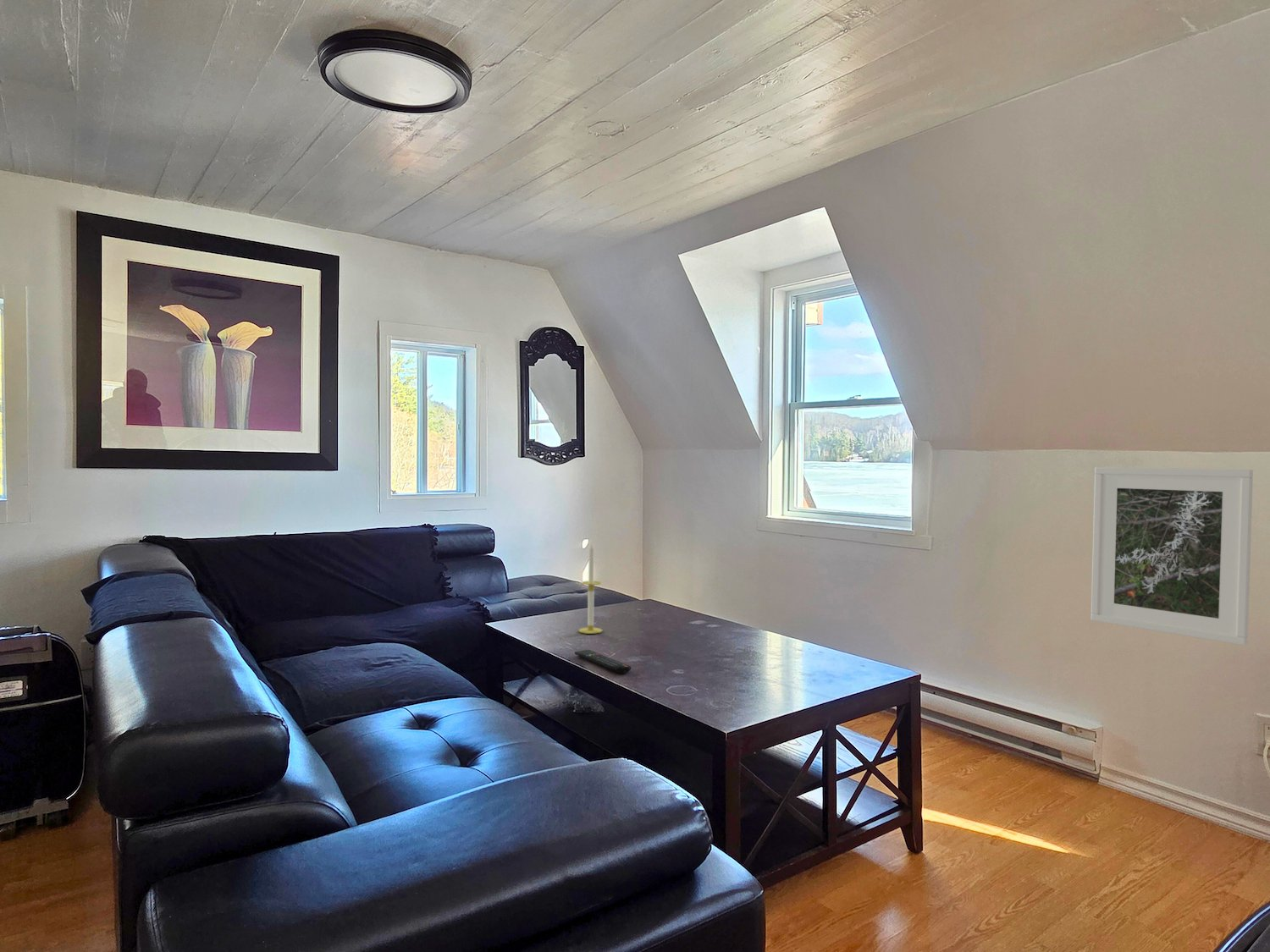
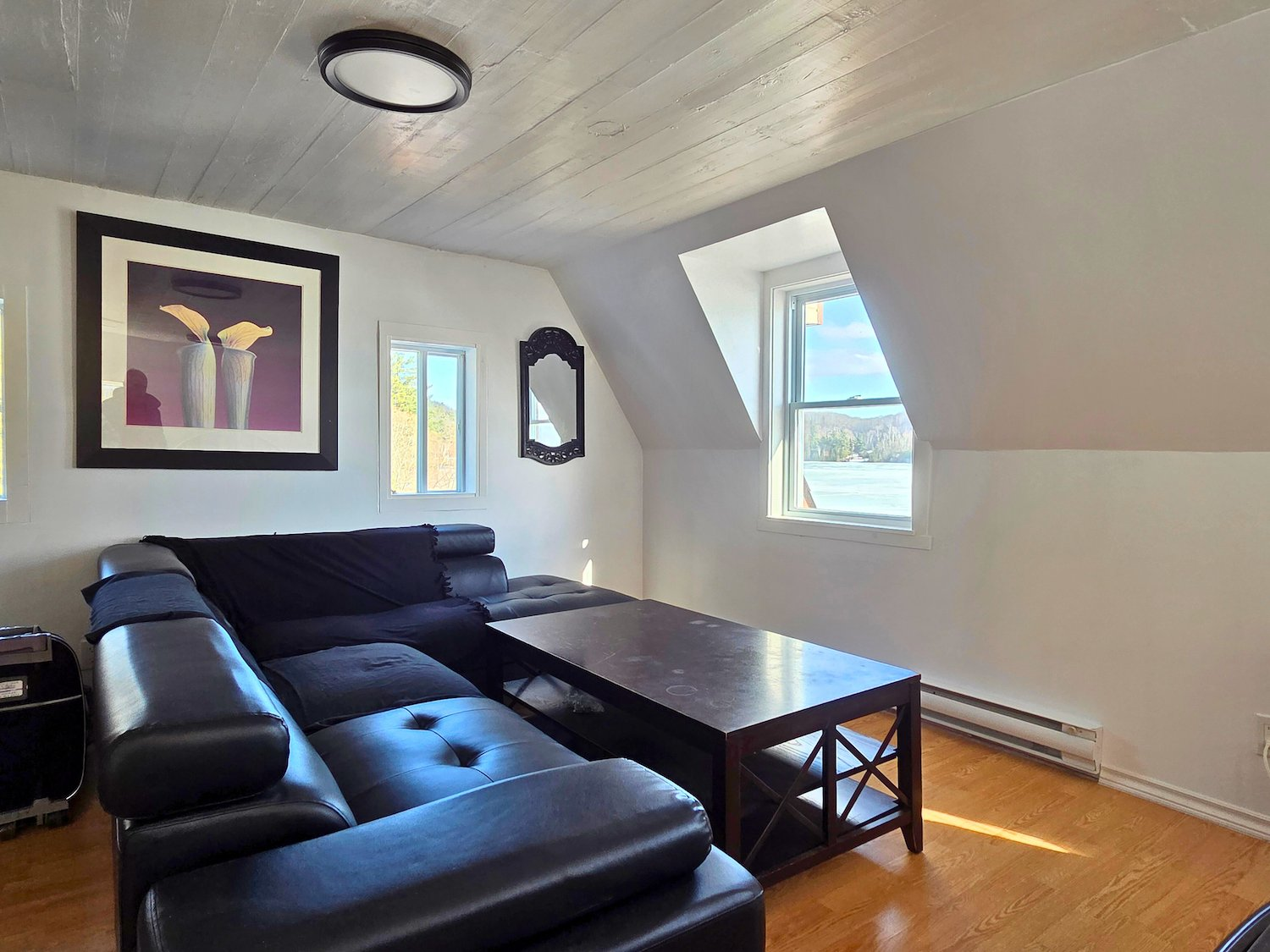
- remote control (602, 661)
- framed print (1166, 550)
- candle (591, 586)
